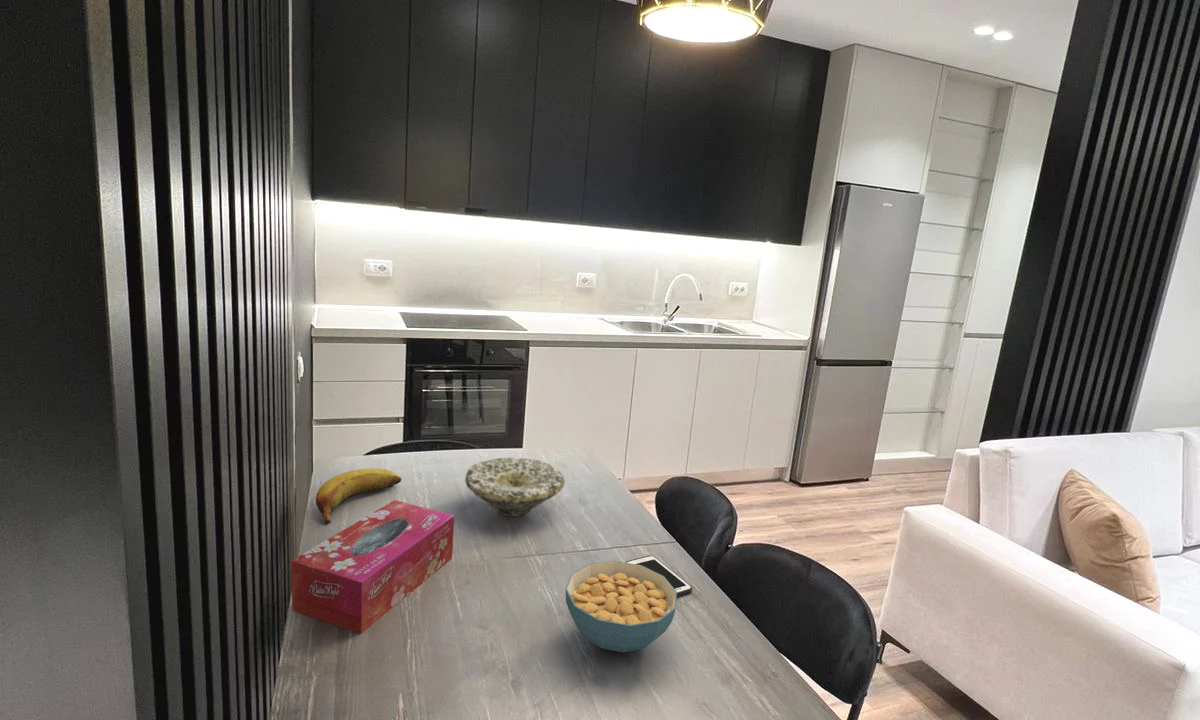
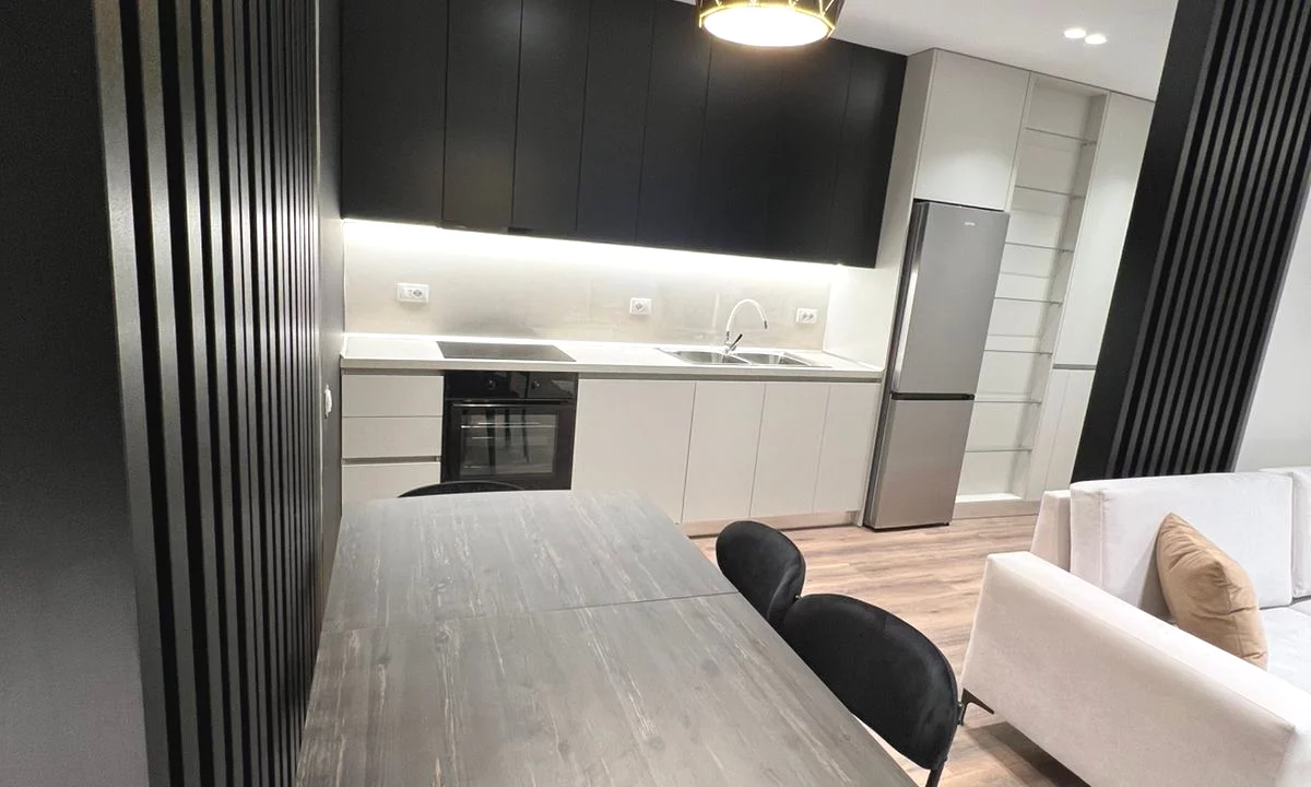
- fruit (361, 489)
- cell phone (658, 573)
- bowl (514, 492)
- cereal bowl (619, 614)
- tissue box (379, 558)
